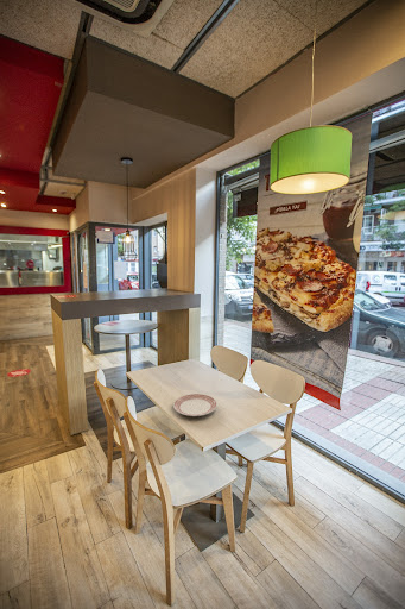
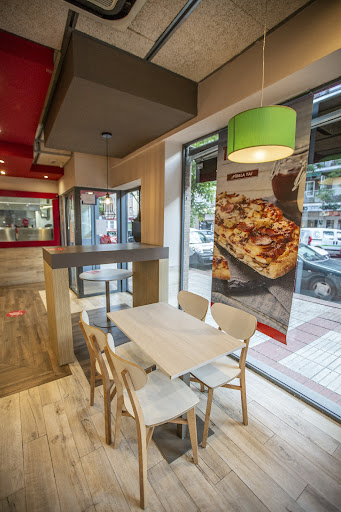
- dinner plate (195, 406)
